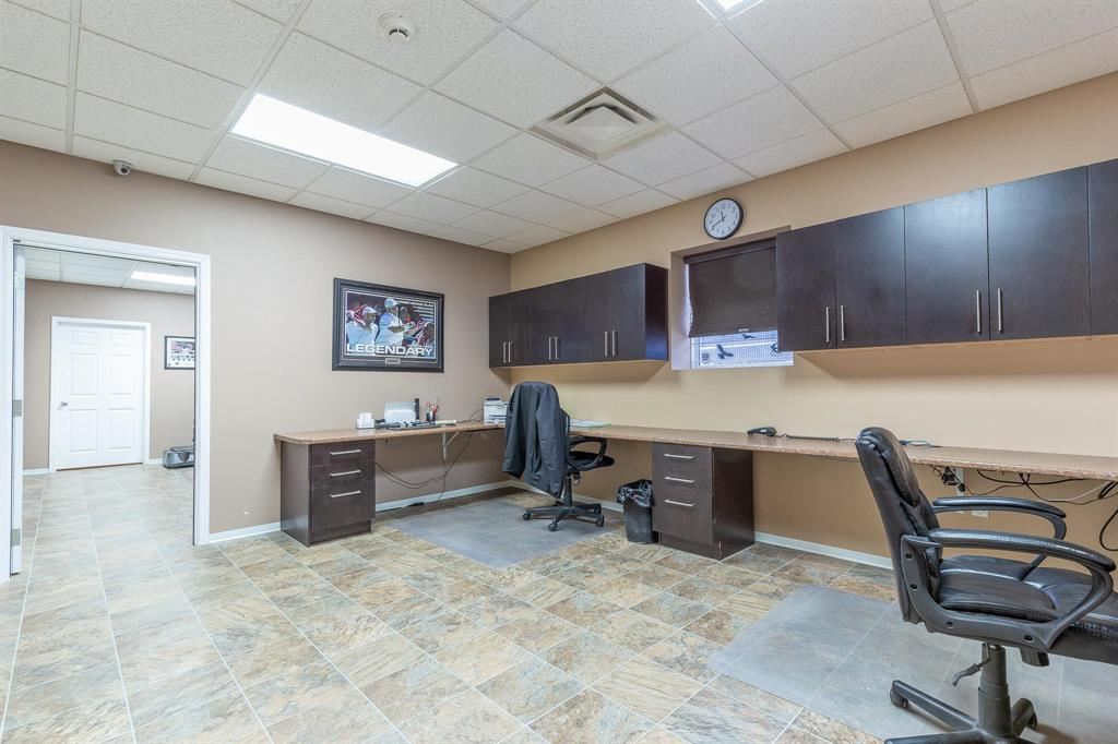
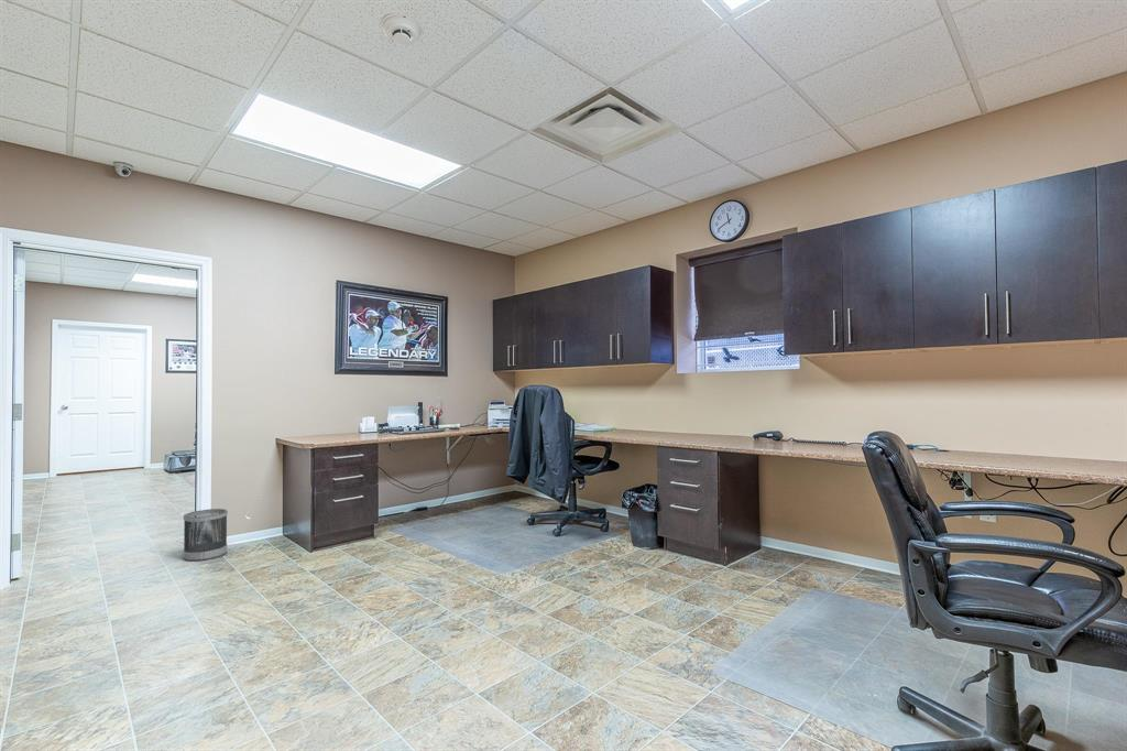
+ wastebasket (205, 533)
